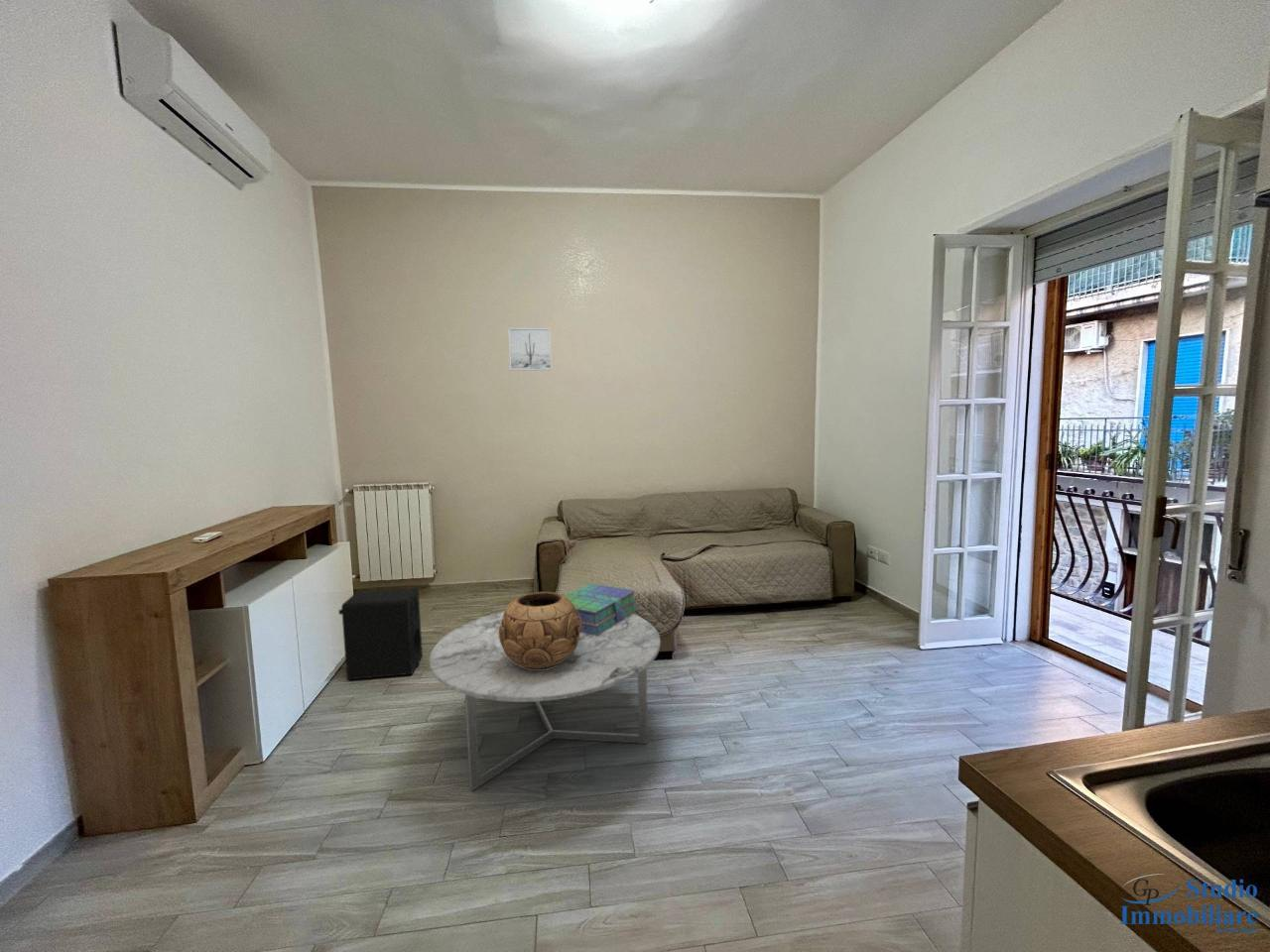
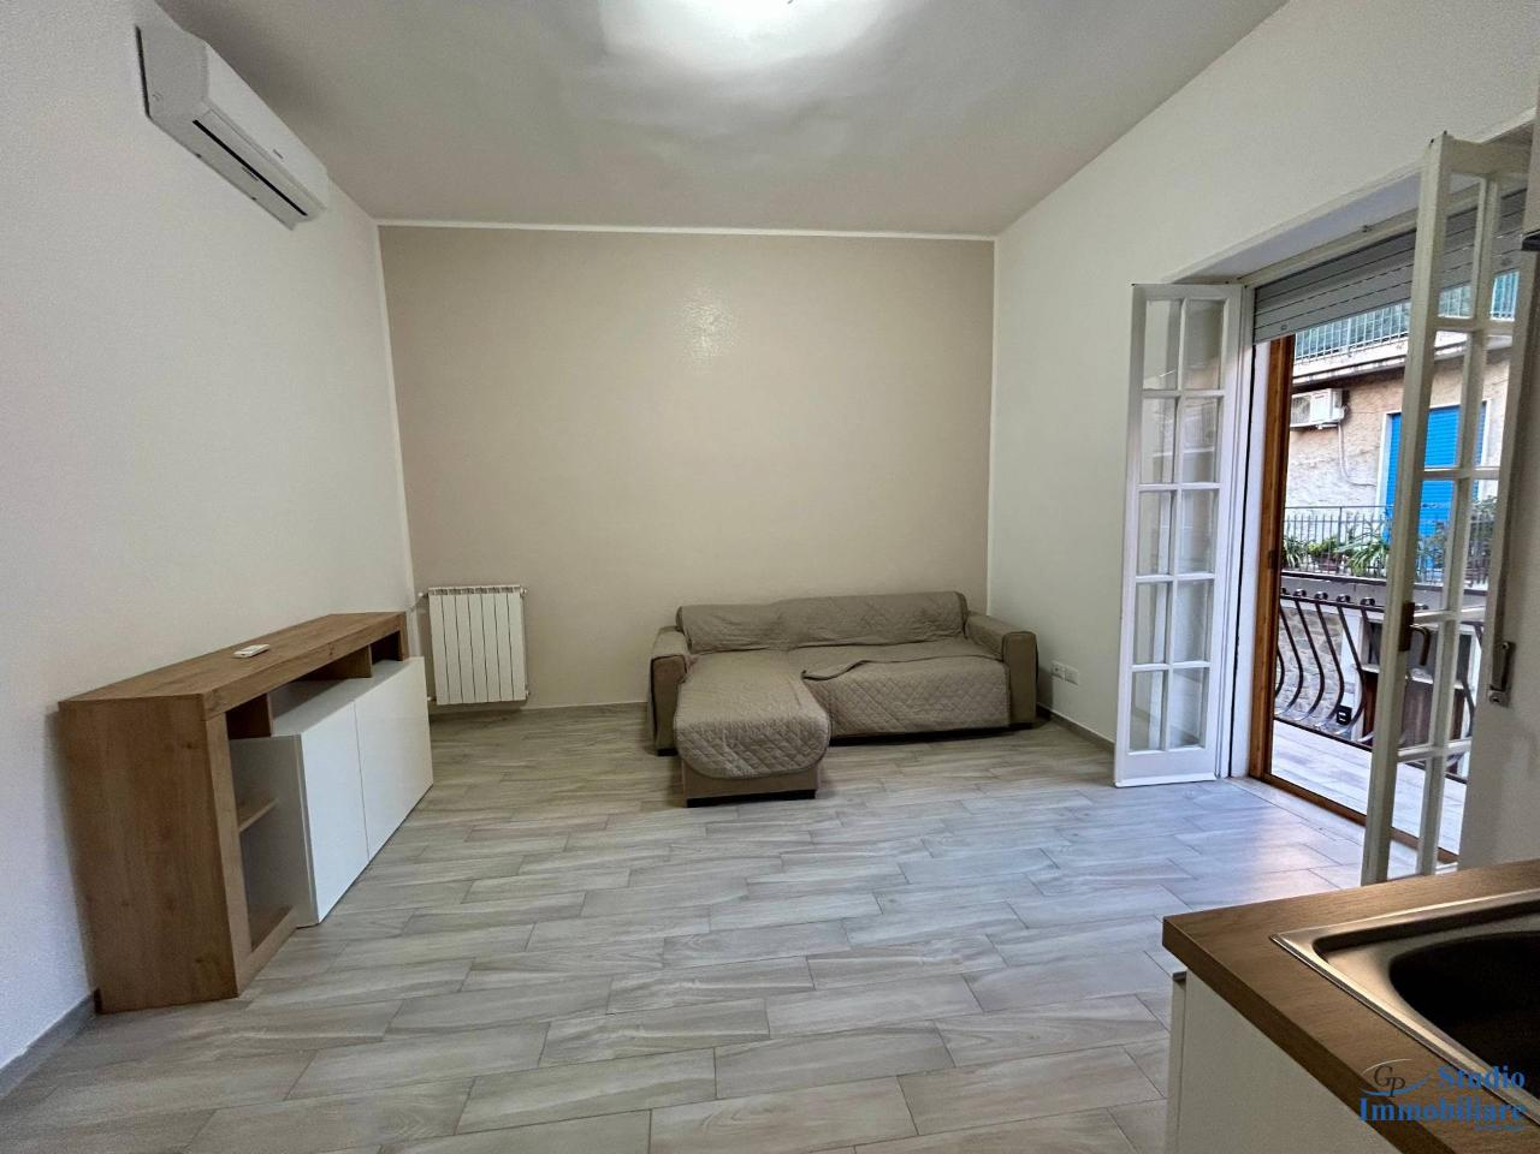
- coffee table (550, 689)
- decorative bowl (540, 629)
- wall art (530, 349)
- stack of books (592, 606)
- speaker (382, 632)
